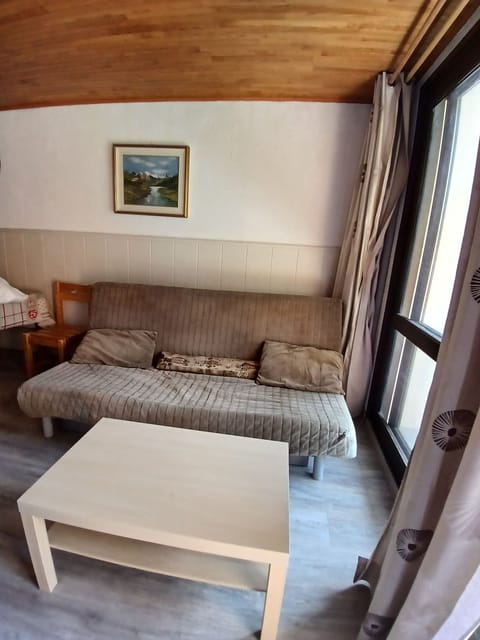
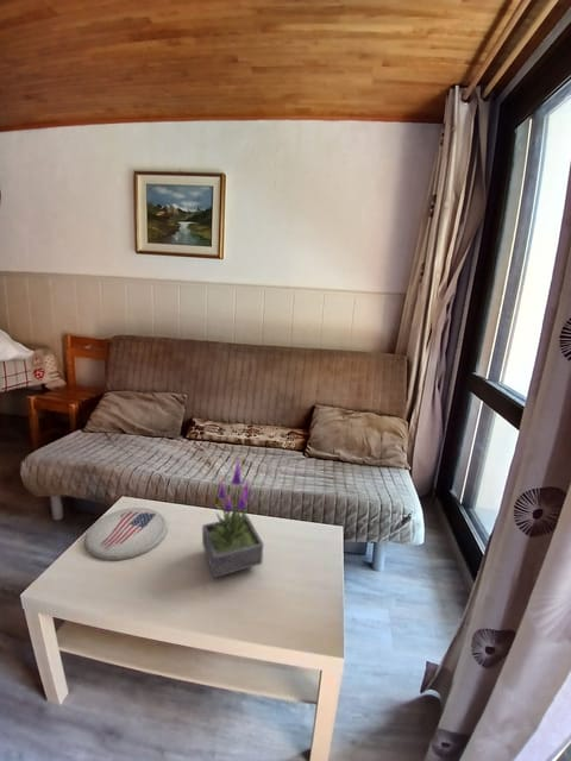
+ potted plant (232, 510)
+ plate (127, 530)
